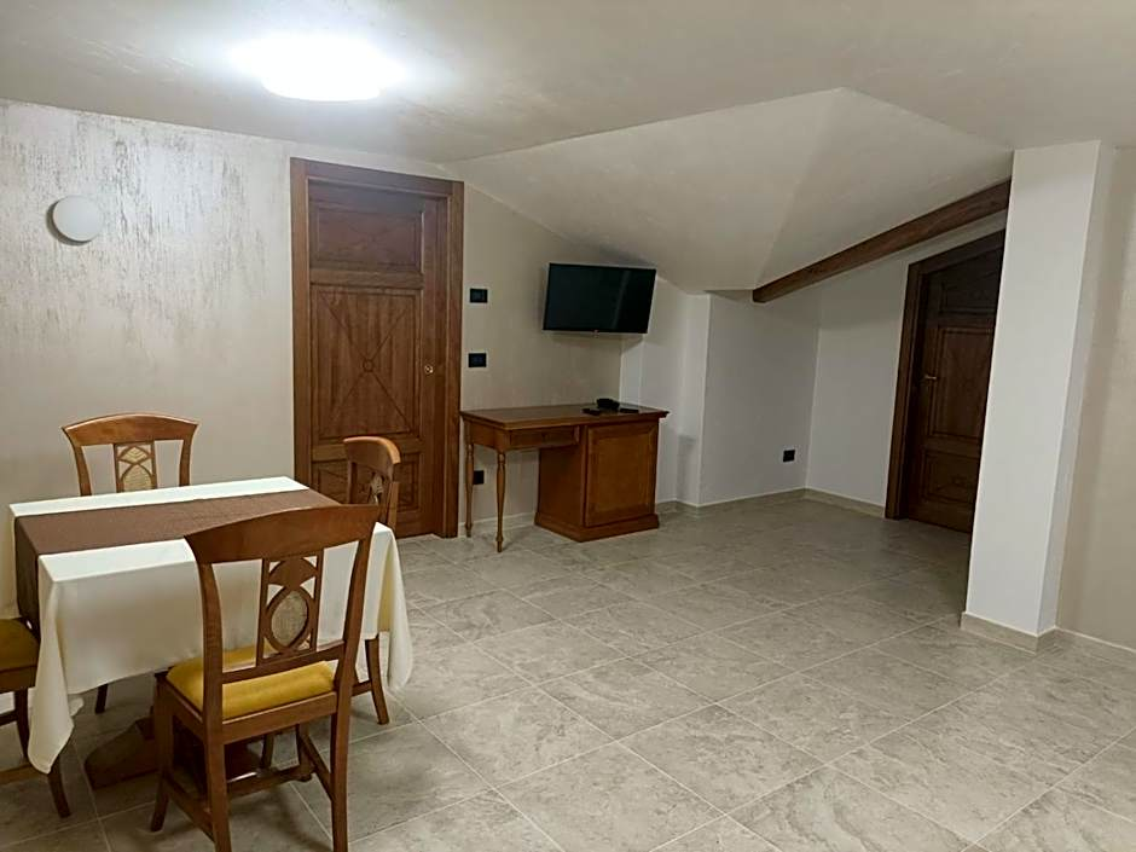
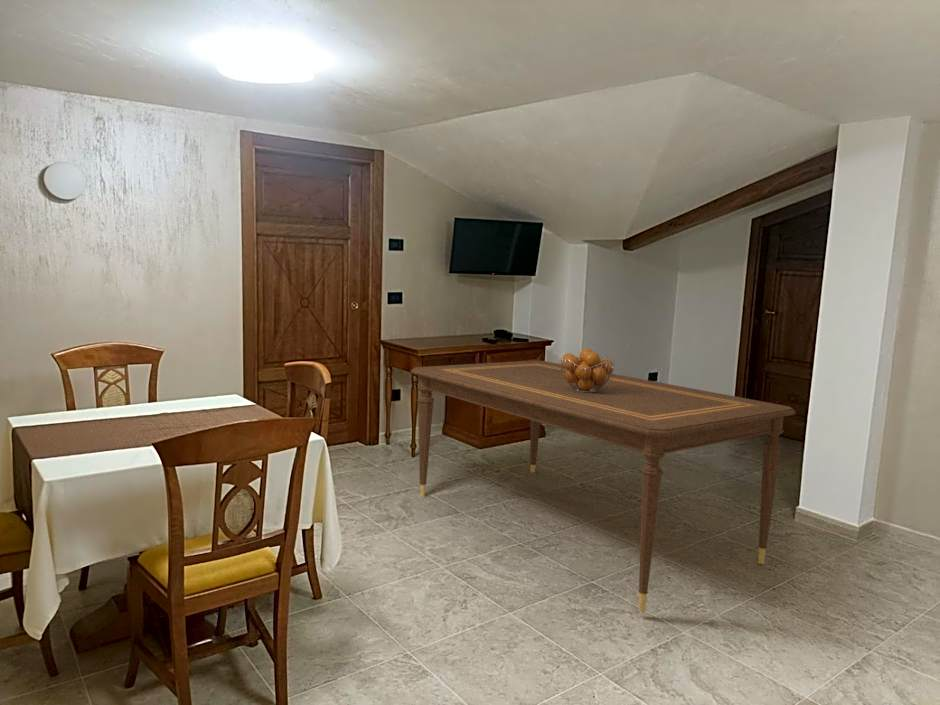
+ dining table (584, 435)
+ fruit basket (586, 369)
